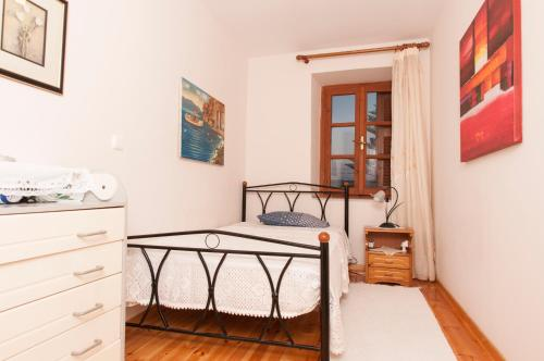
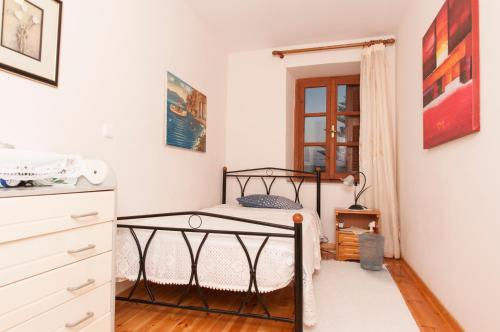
+ wastebasket (371, 251)
